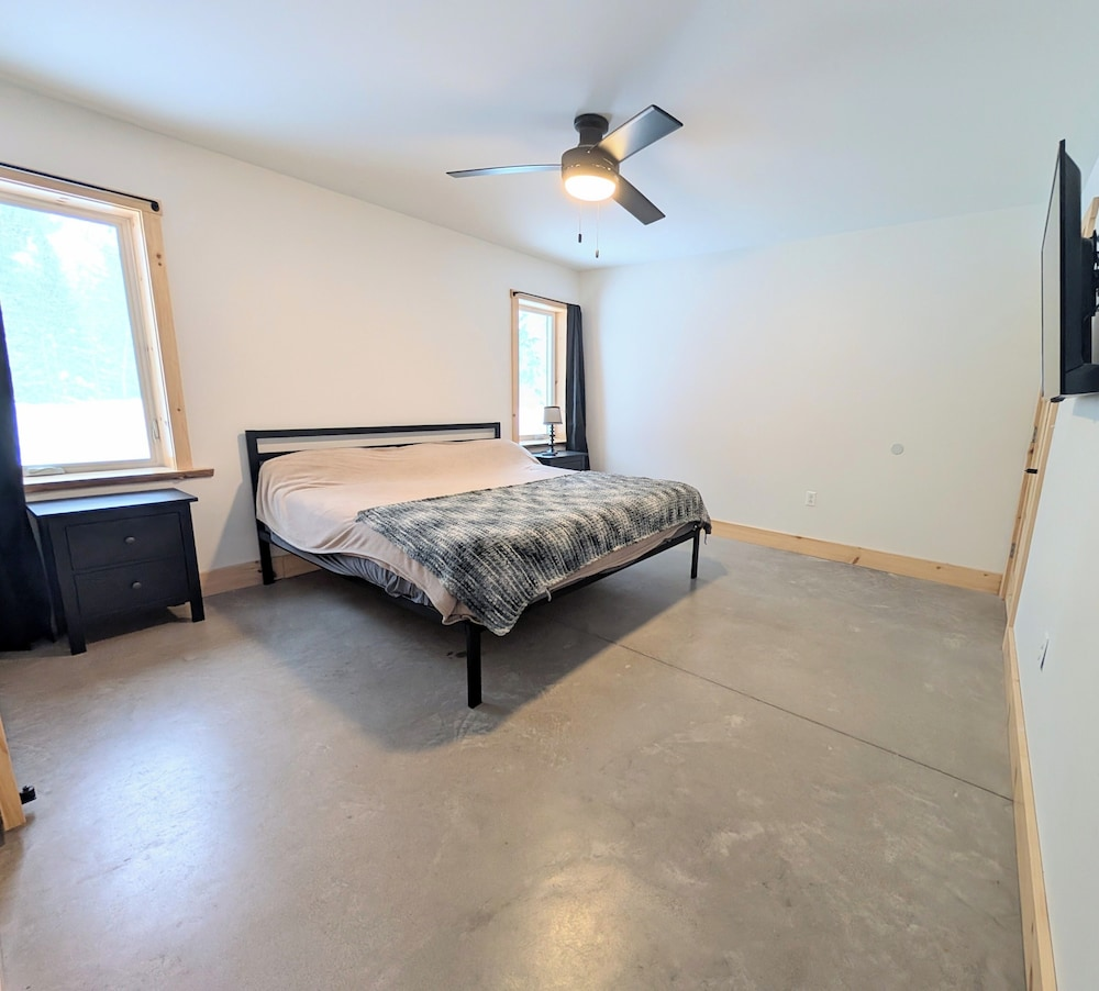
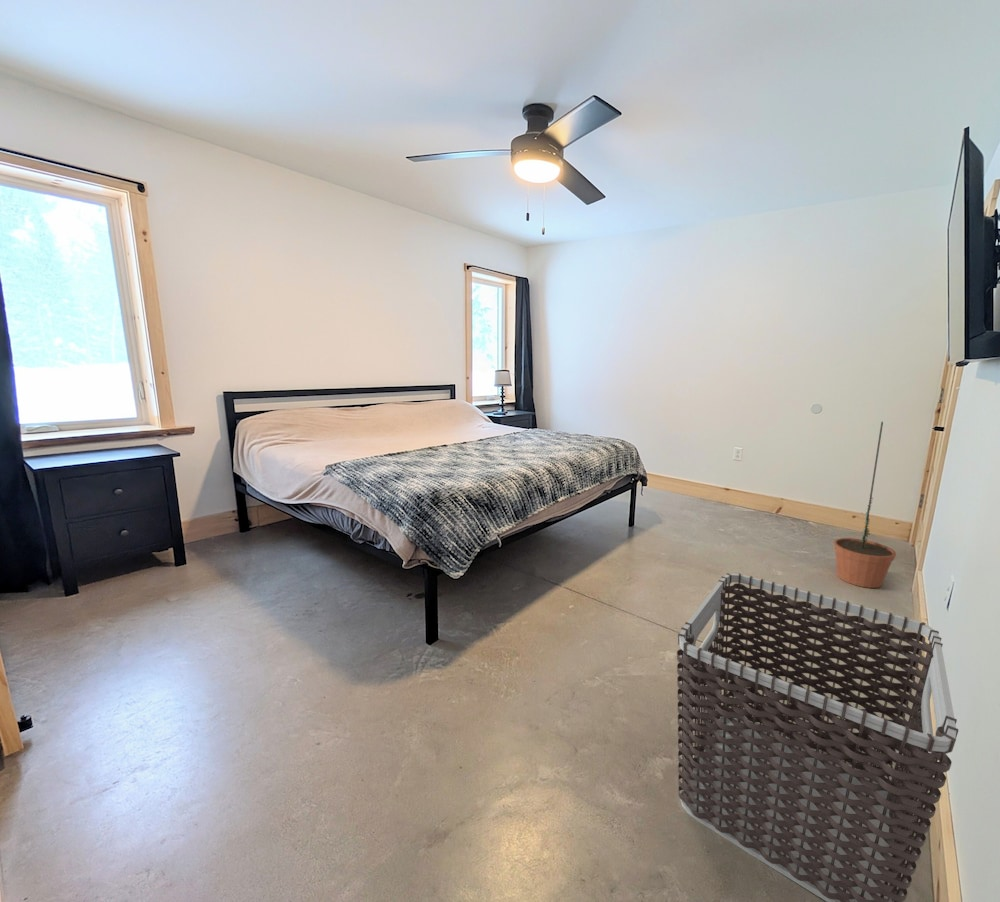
+ clothes hamper (796, 718)
+ decorative plant (870, 502)
